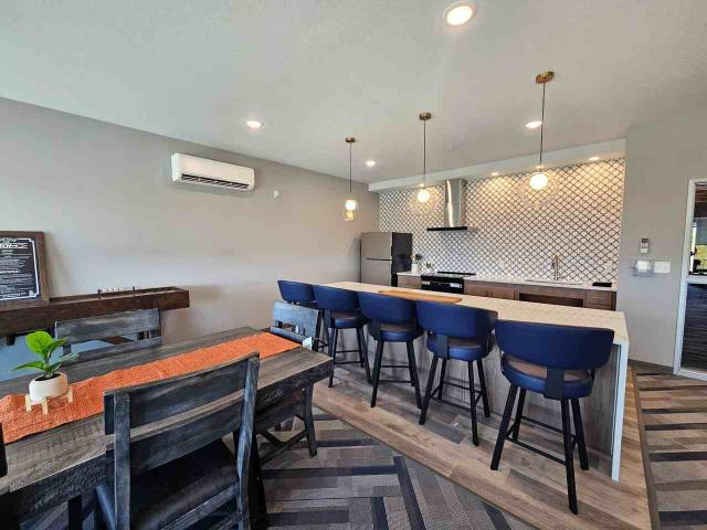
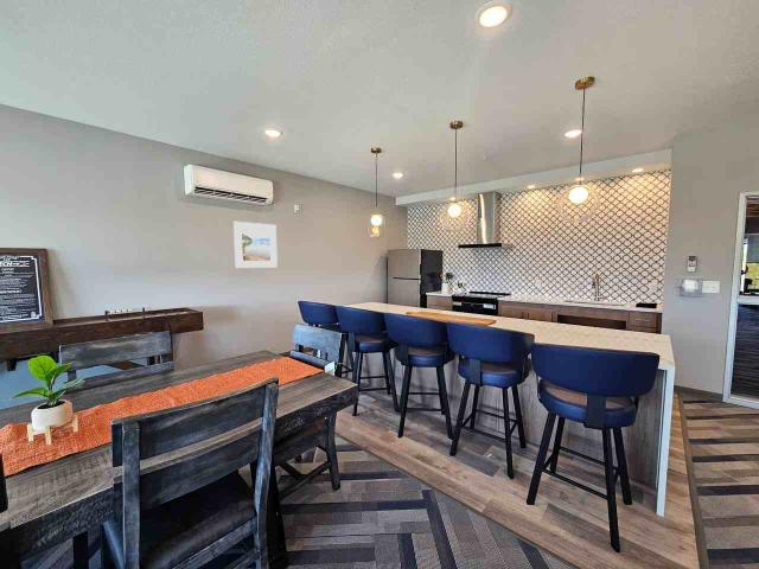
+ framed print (256, 245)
